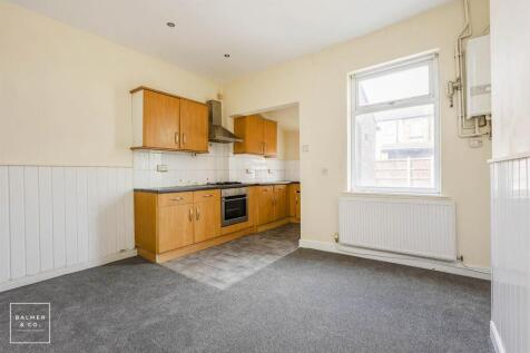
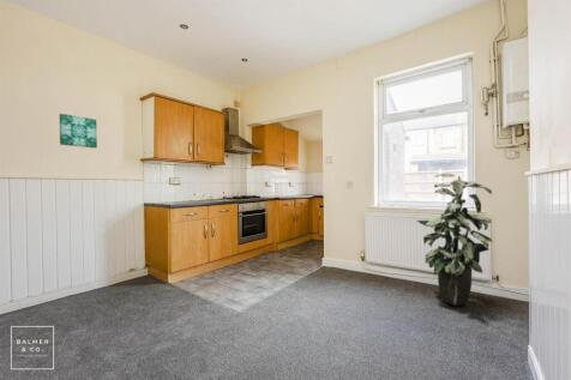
+ wall art (78, 131)
+ indoor plant (451, 236)
